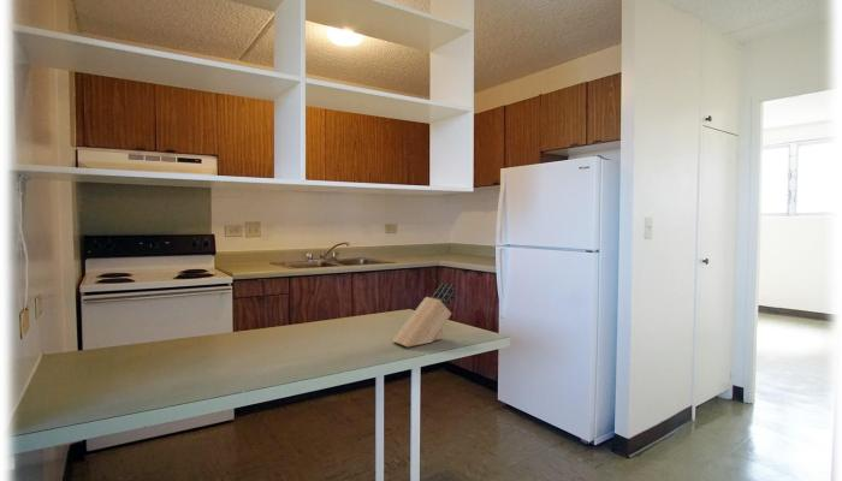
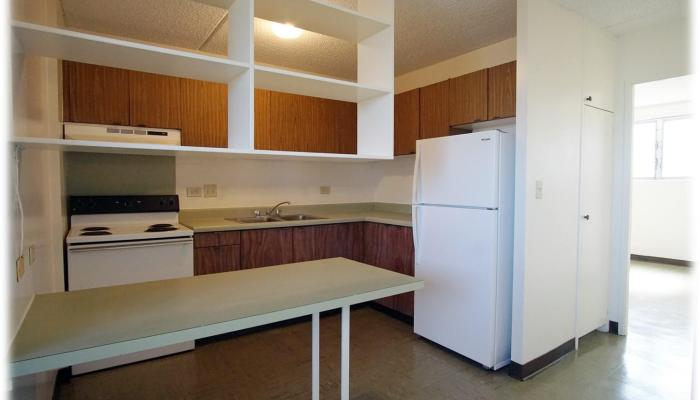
- knife block (426, 311)
